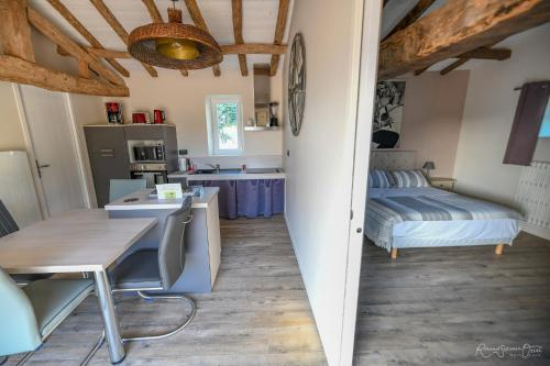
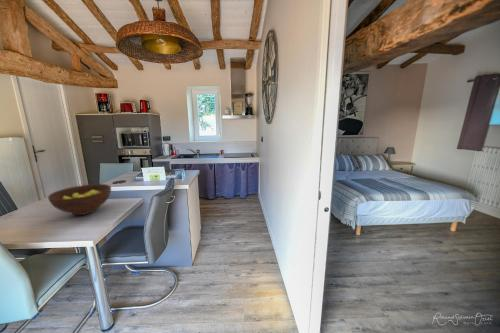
+ fruit bowl (83, 201)
